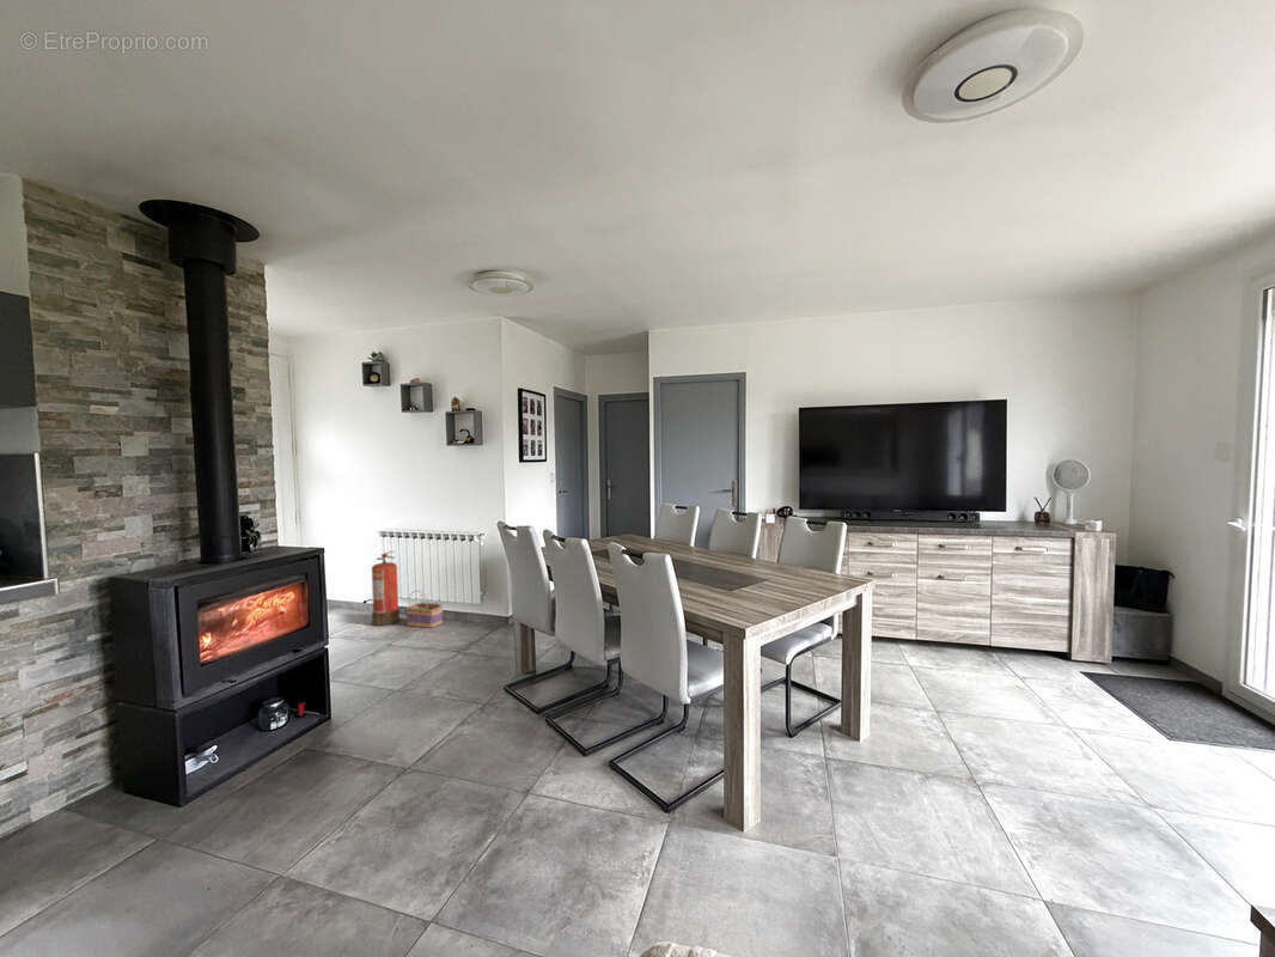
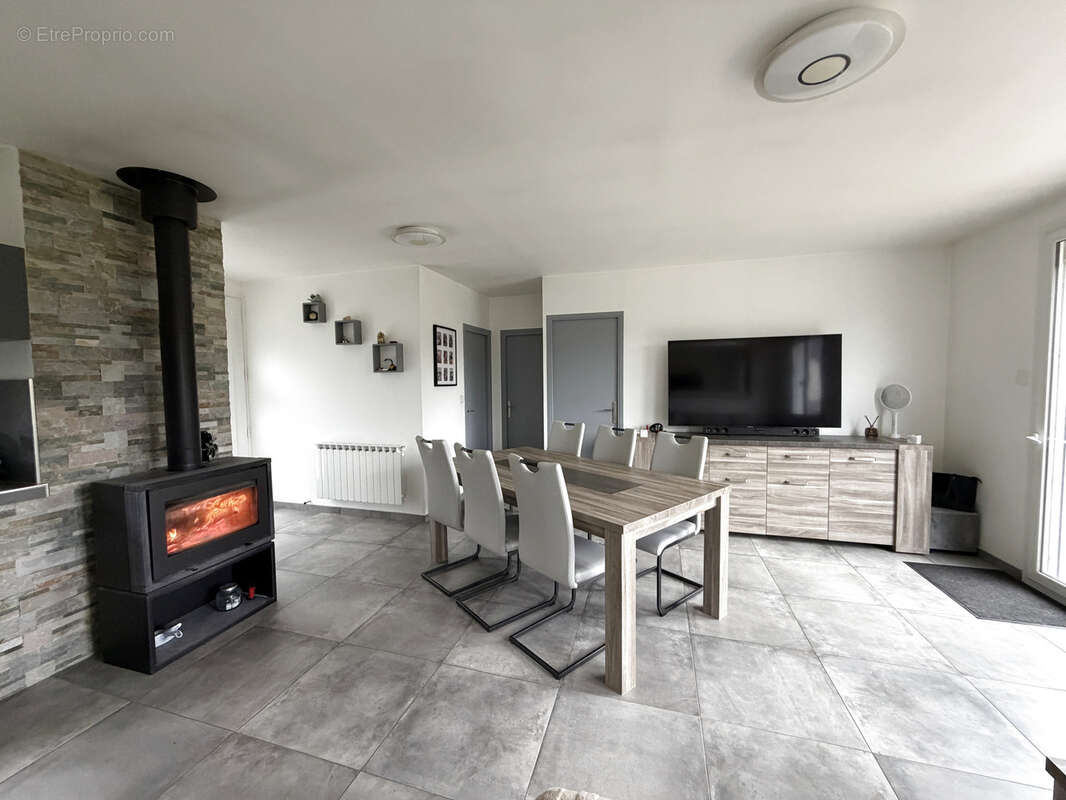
- fire extinguisher (384, 586)
- basket (423, 605)
